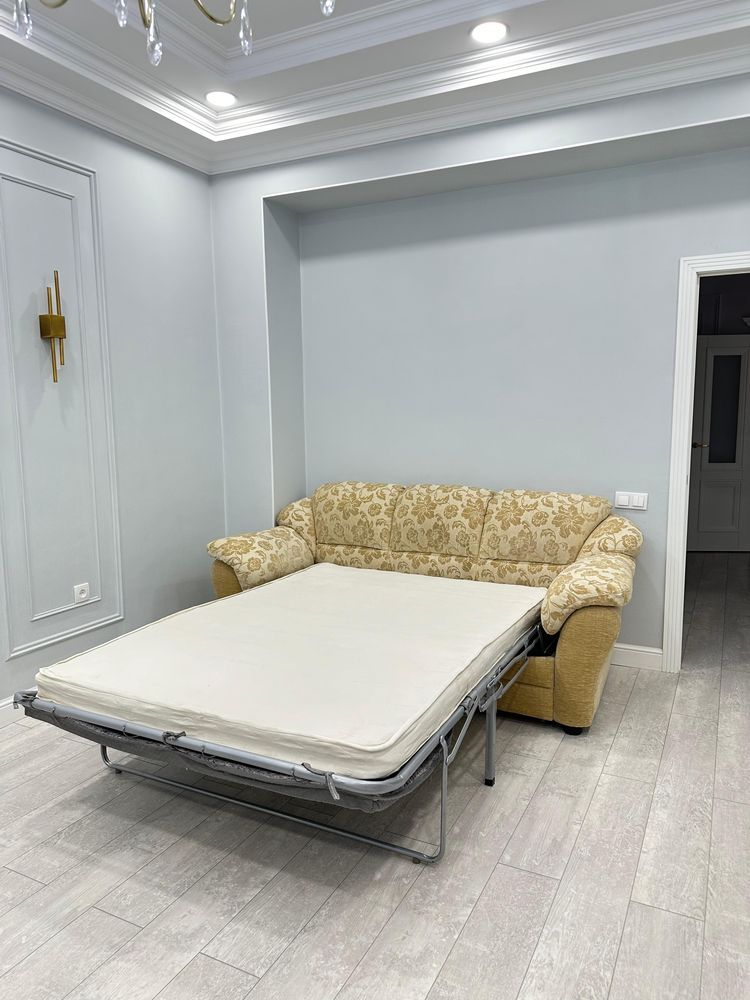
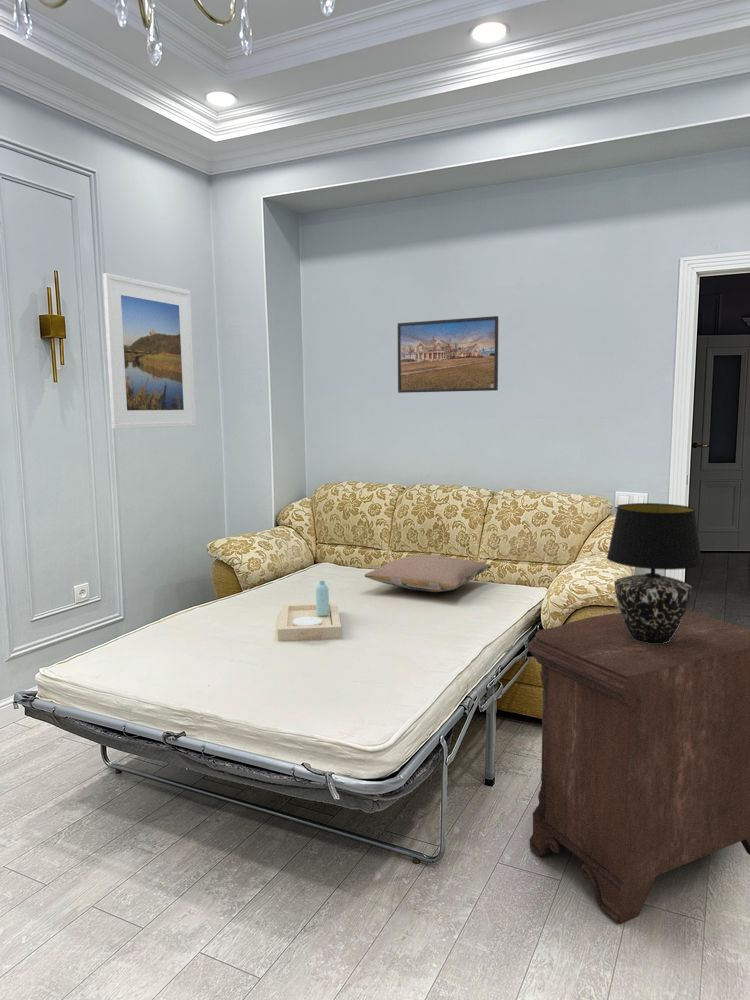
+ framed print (153, 355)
+ pillow (429, 572)
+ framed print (446, 355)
+ nightstand (642, 741)
+ table lamp (652, 573)
+ serving tray (309, 605)
